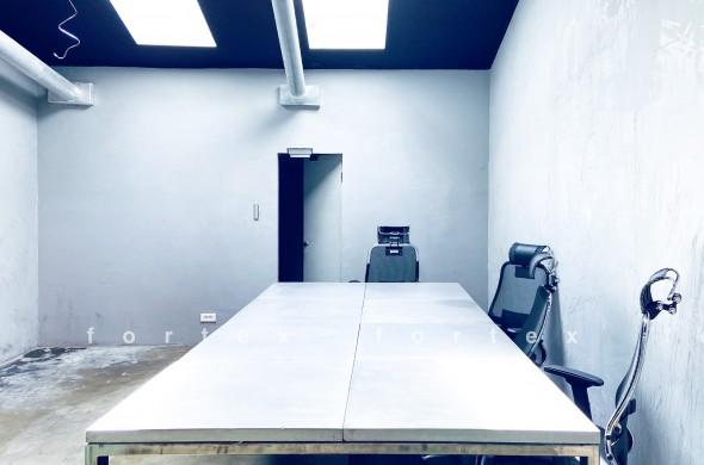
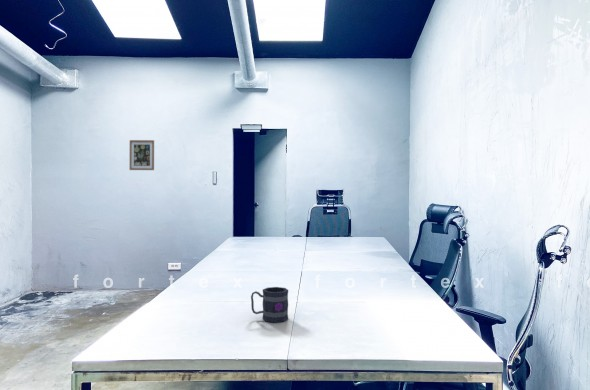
+ mug (269, 304)
+ wall art (141, 155)
